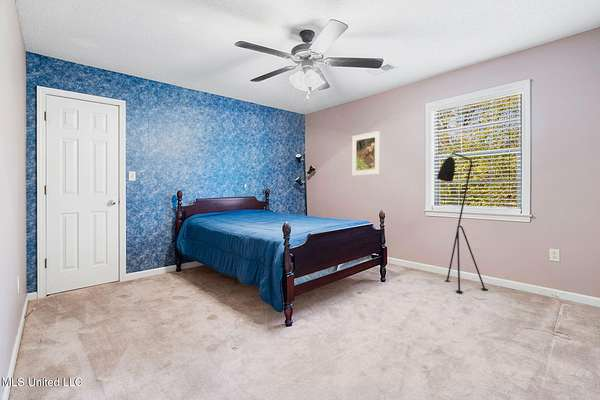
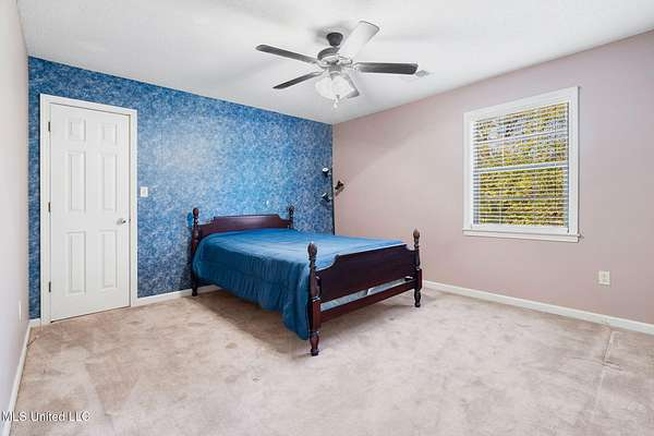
- floor lamp (459, 217)
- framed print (365, 154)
